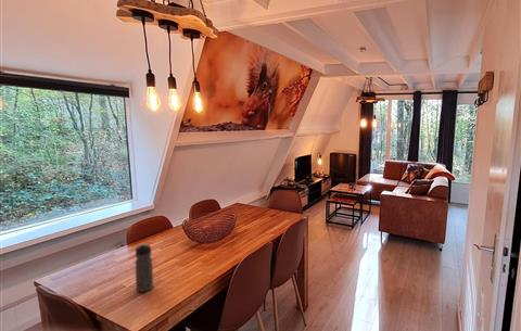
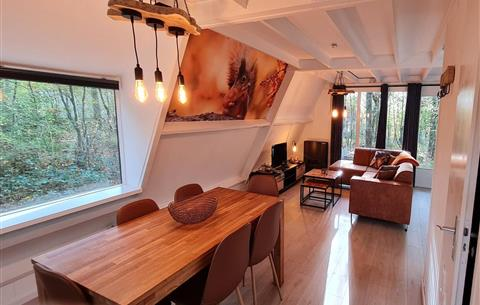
- water bottle (143, 266)
